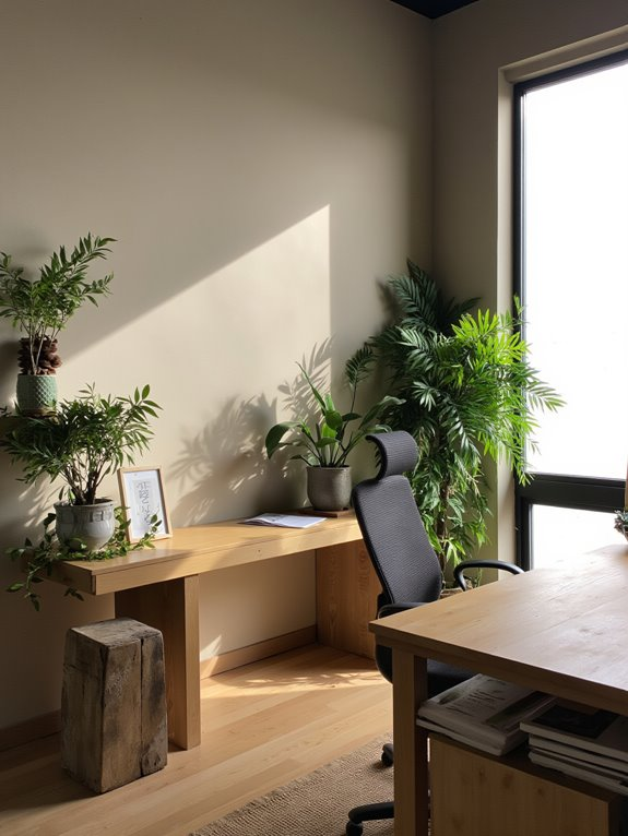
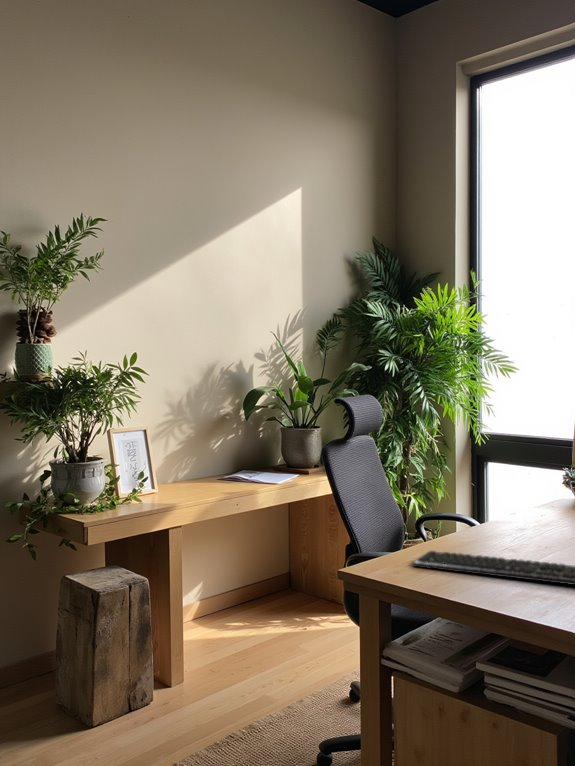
+ keyboard (506, 566)
